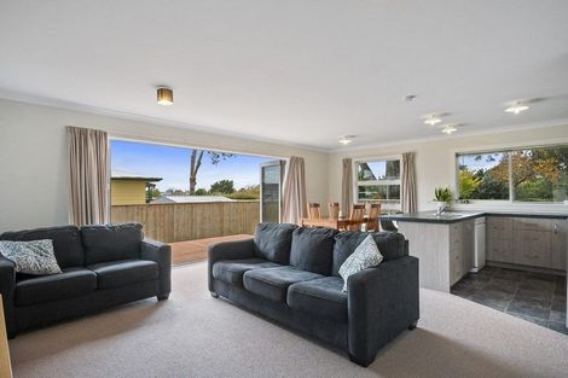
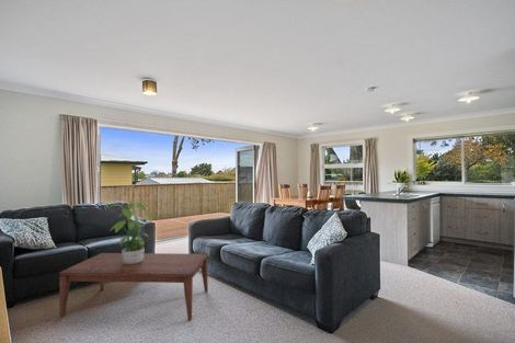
+ potted plant (130, 230)
+ coffee table (140, 281)
